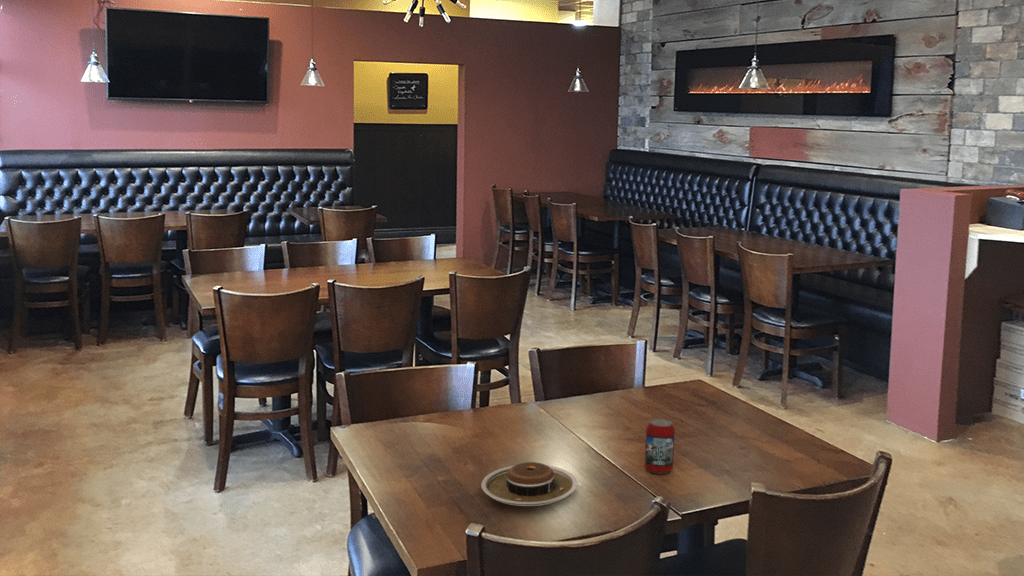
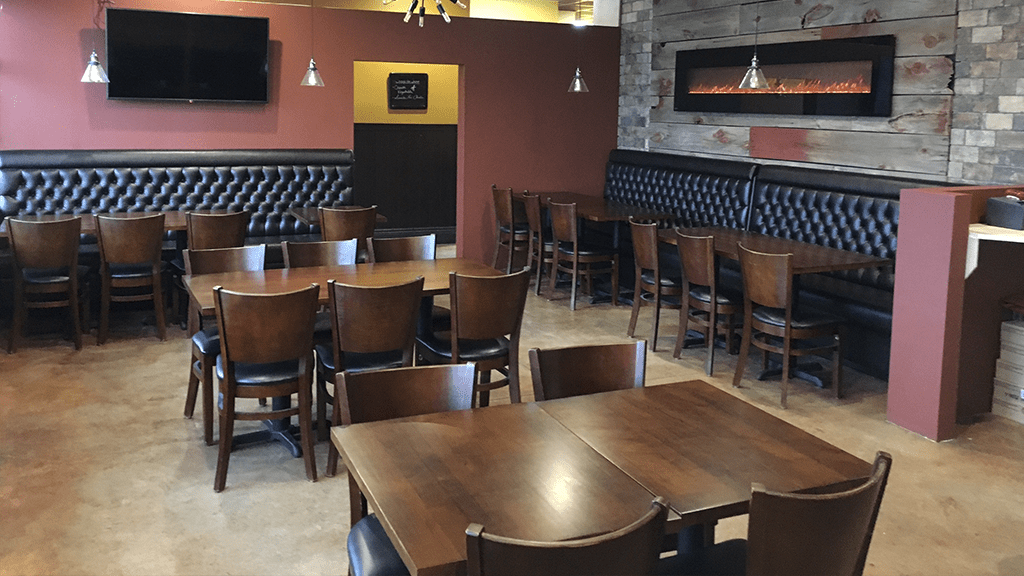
- plate (529, 480)
- beverage can (659, 446)
